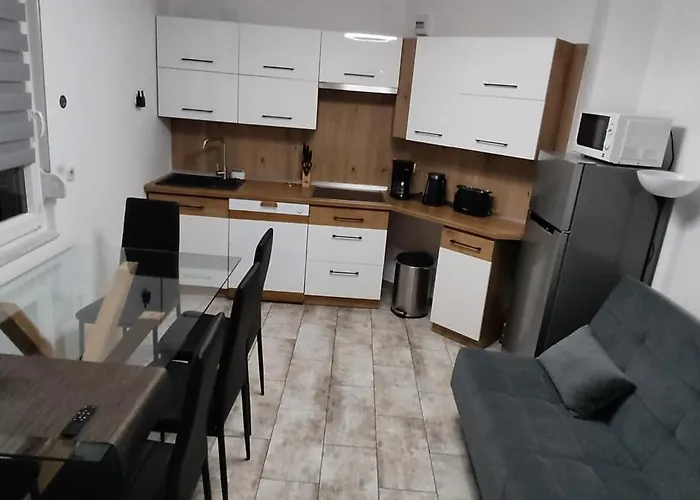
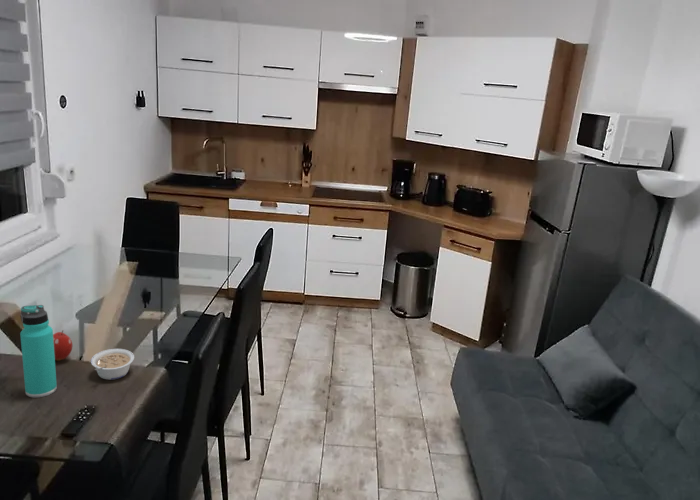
+ legume (113, 364)
+ fruit (59, 344)
+ thermos bottle (38, 349)
